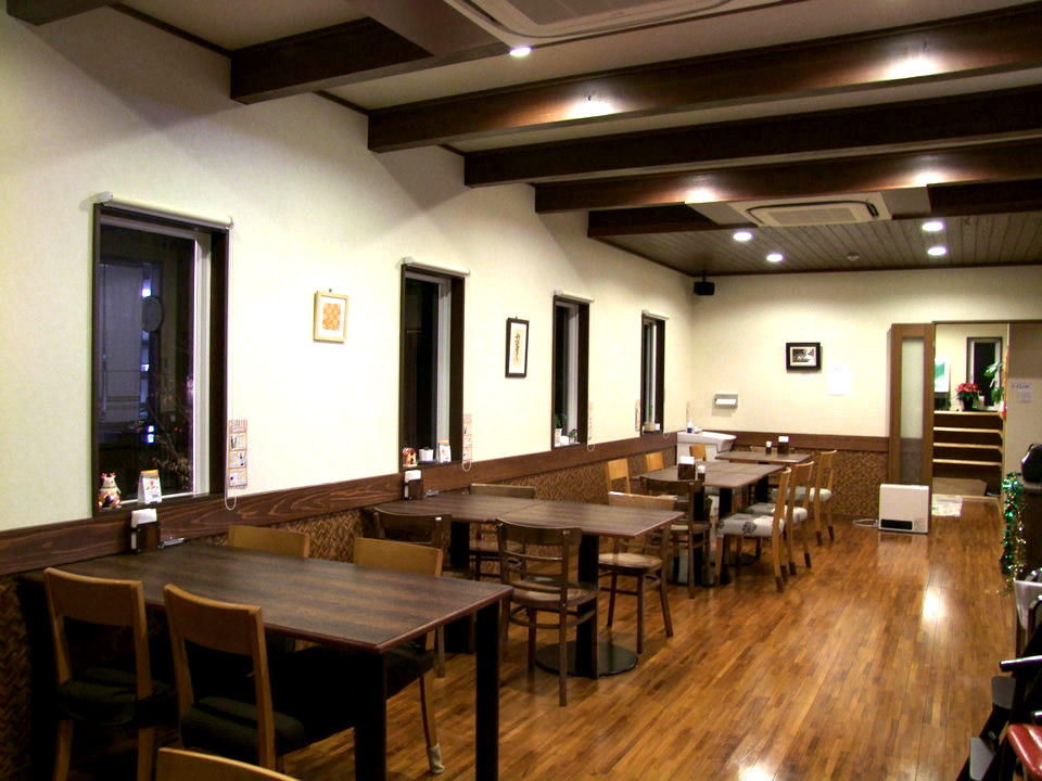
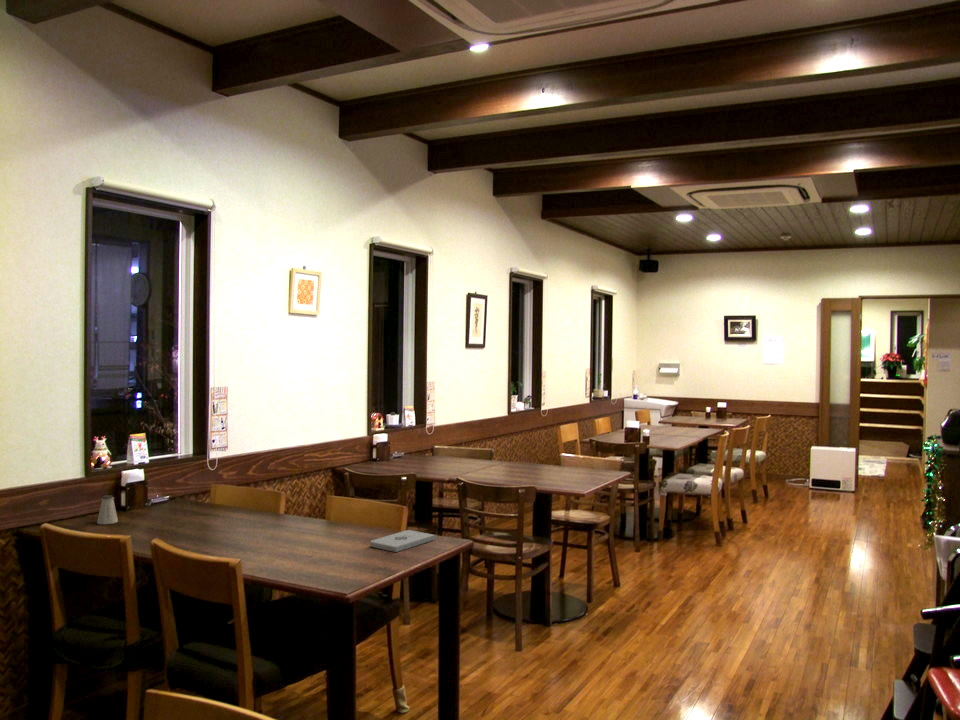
+ saltshaker (107, 509)
+ notepad (402, 540)
